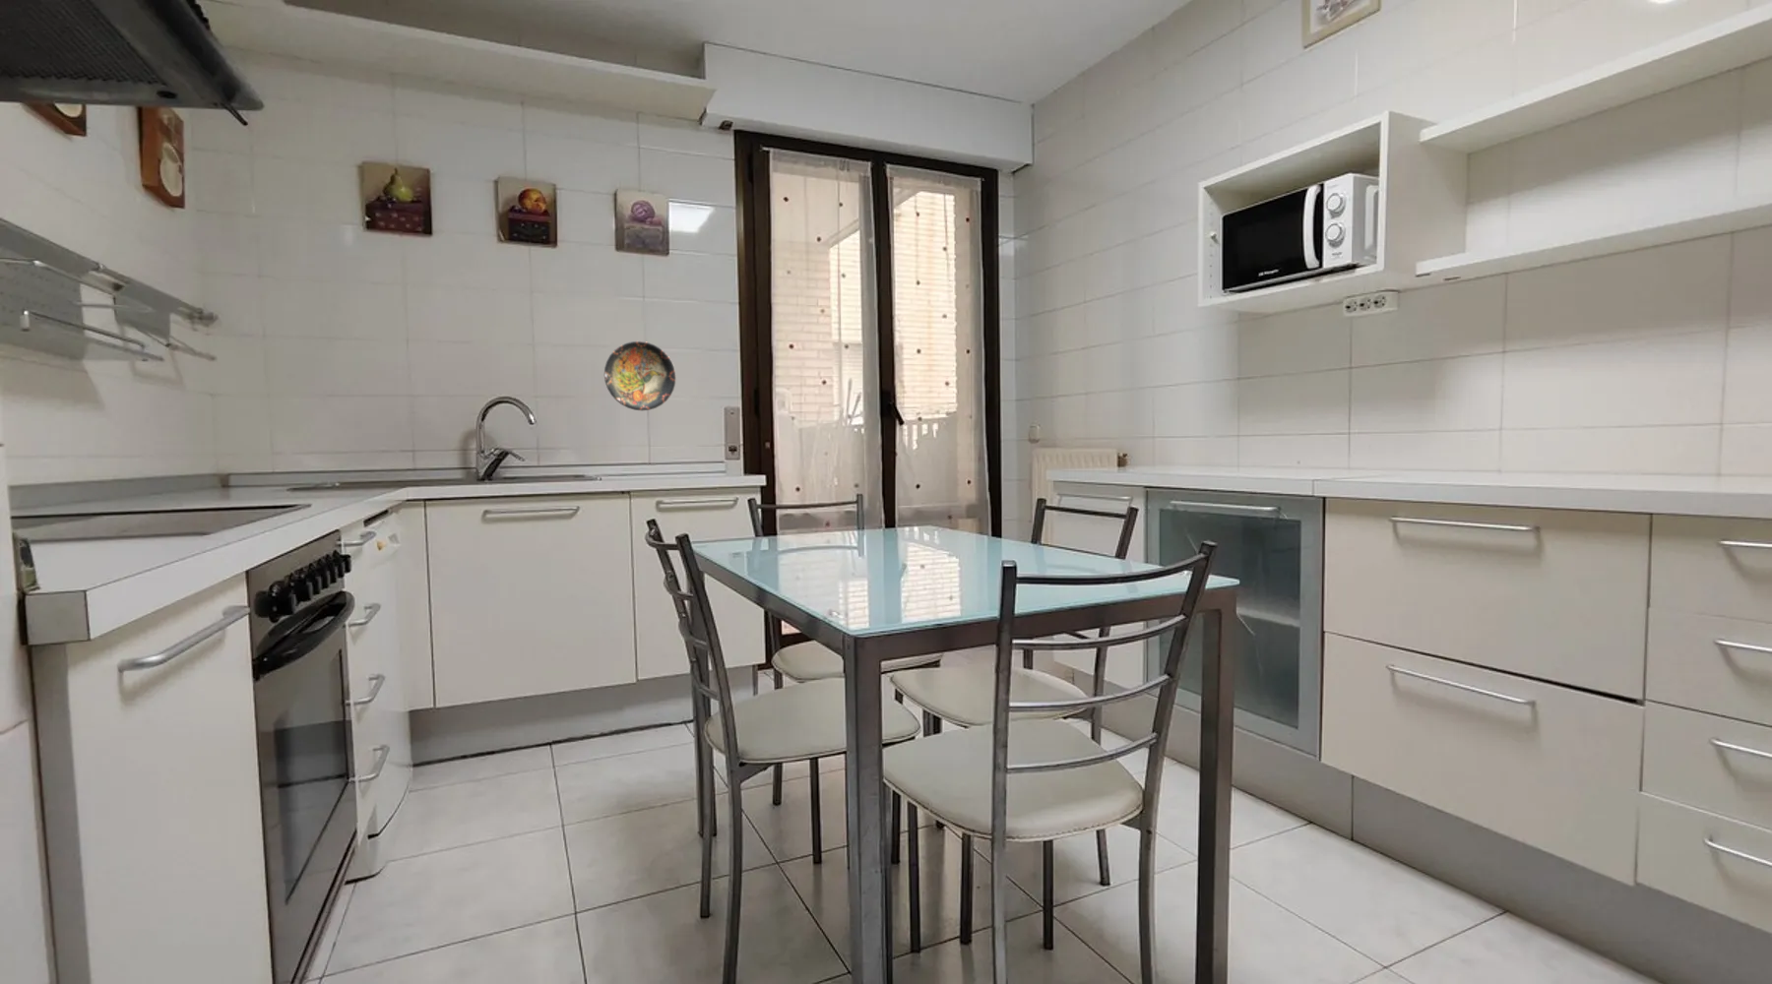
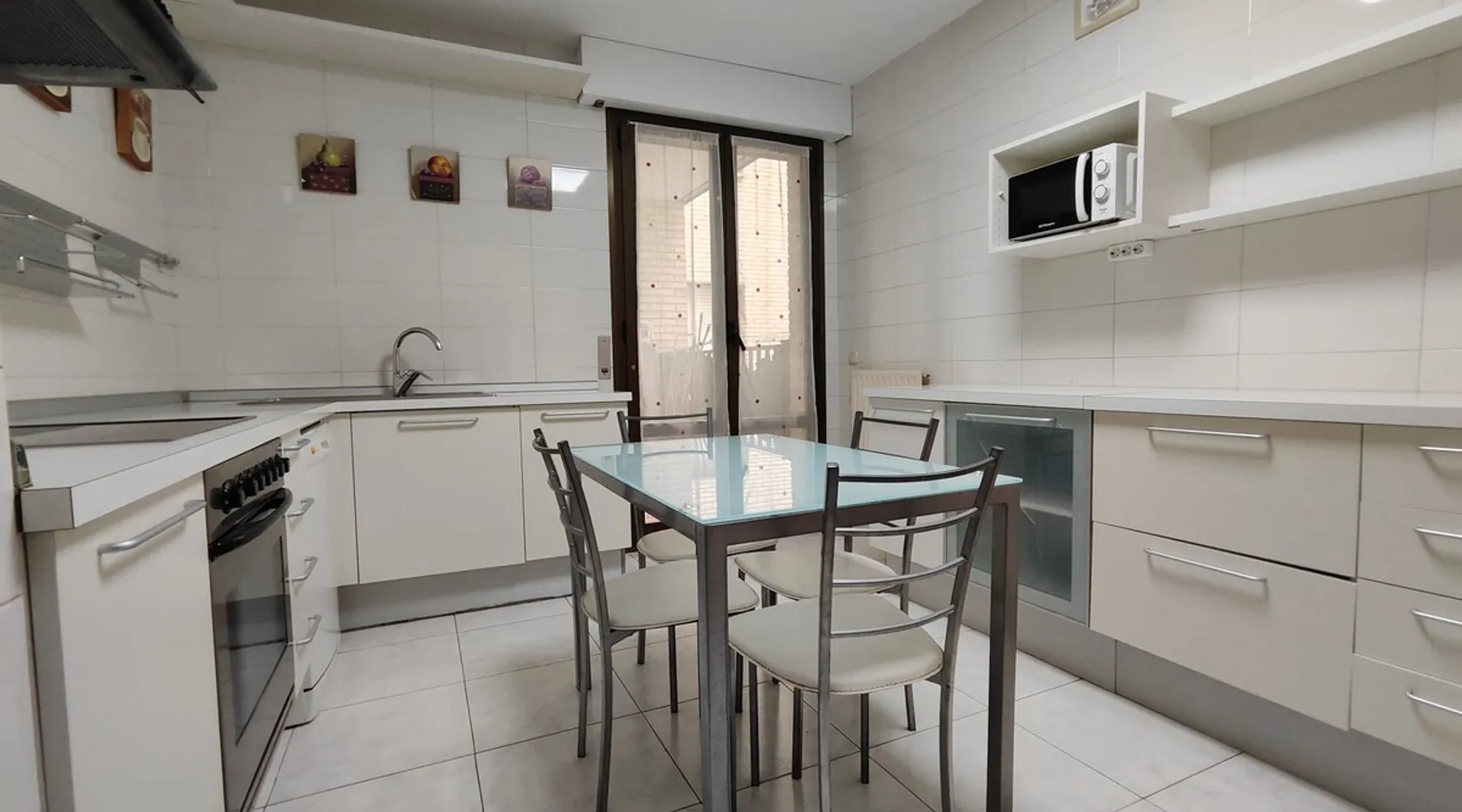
- decorative plate (640, 376)
